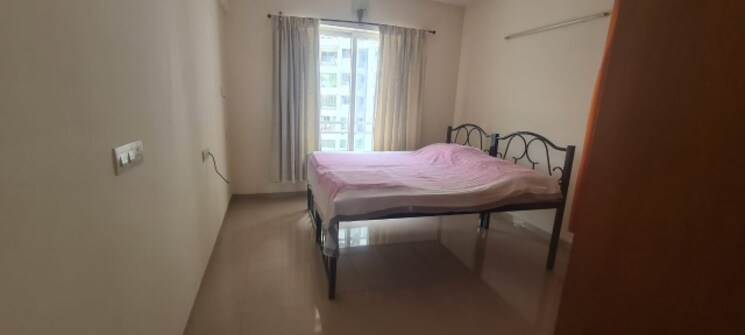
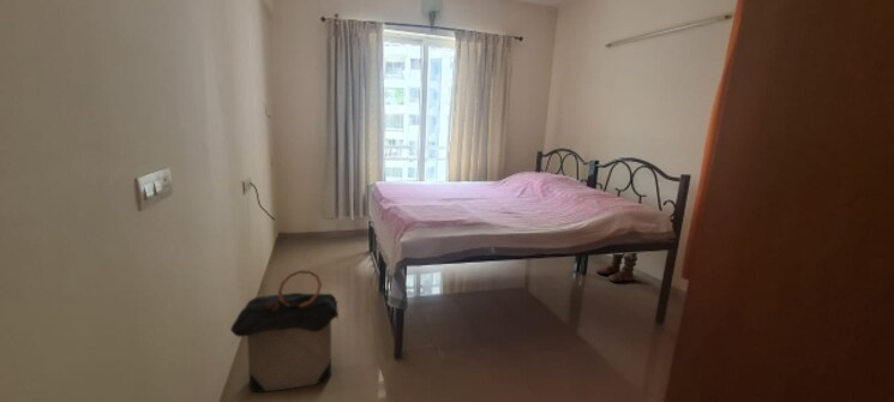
+ laundry hamper (288, 329)
+ boots (619, 260)
